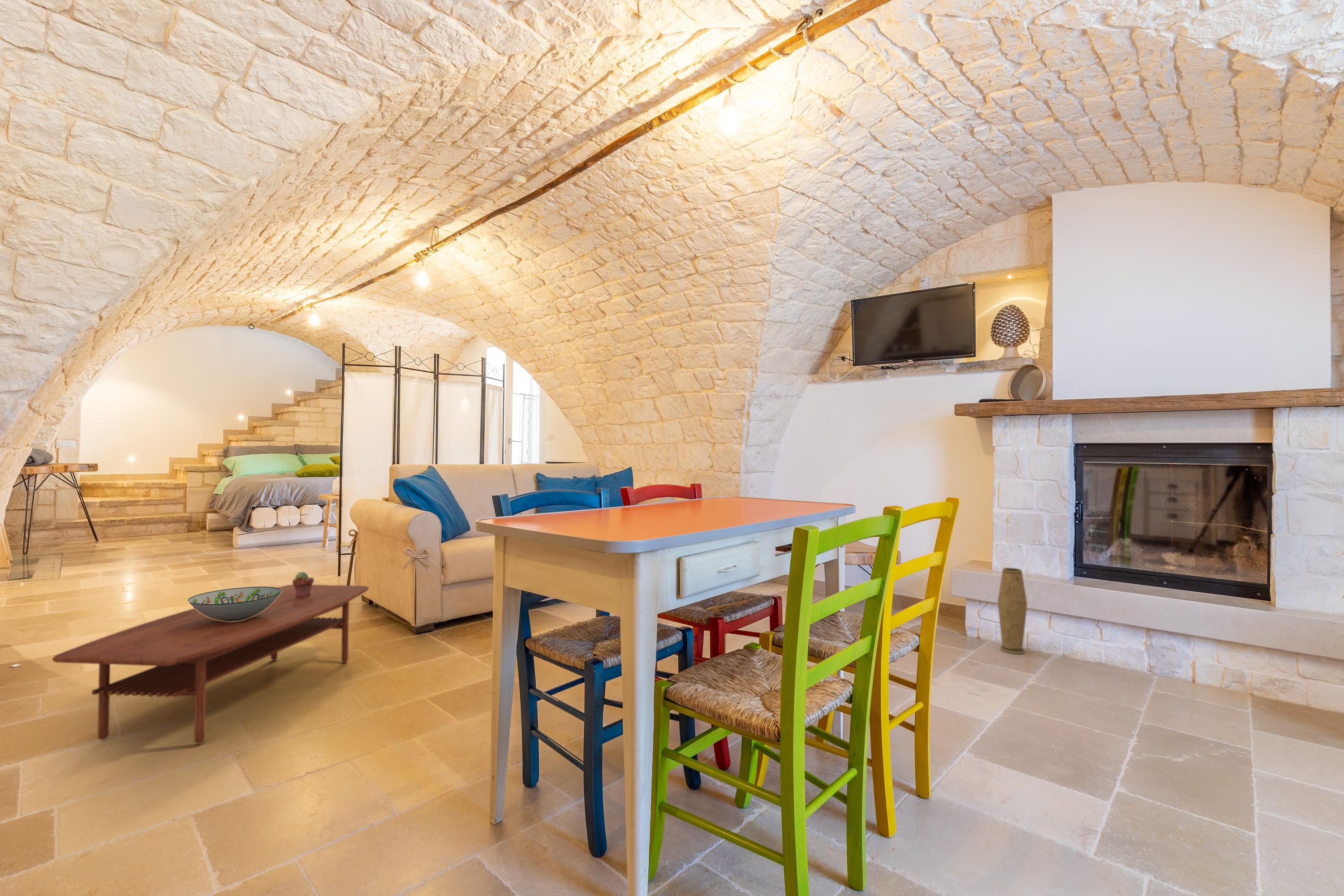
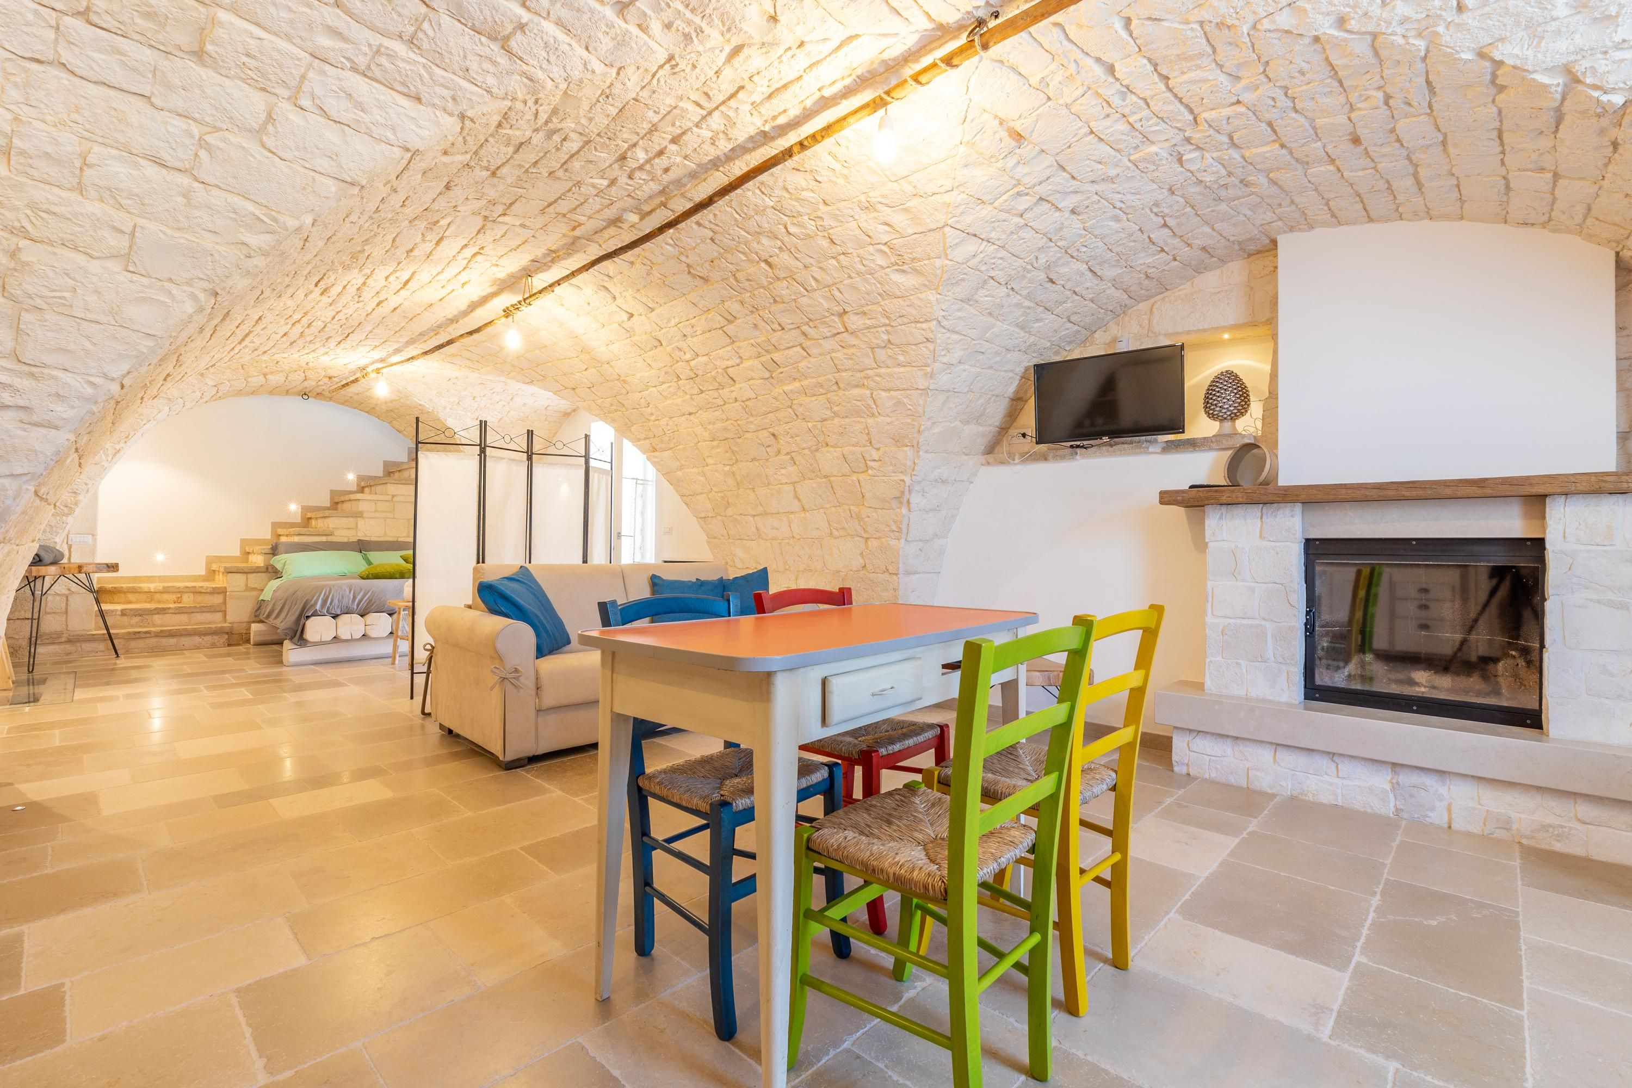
- potted succulent (303, 583)
- decorative bowl (236, 606)
- vase (1012, 610)
- coffee table (243, 654)
